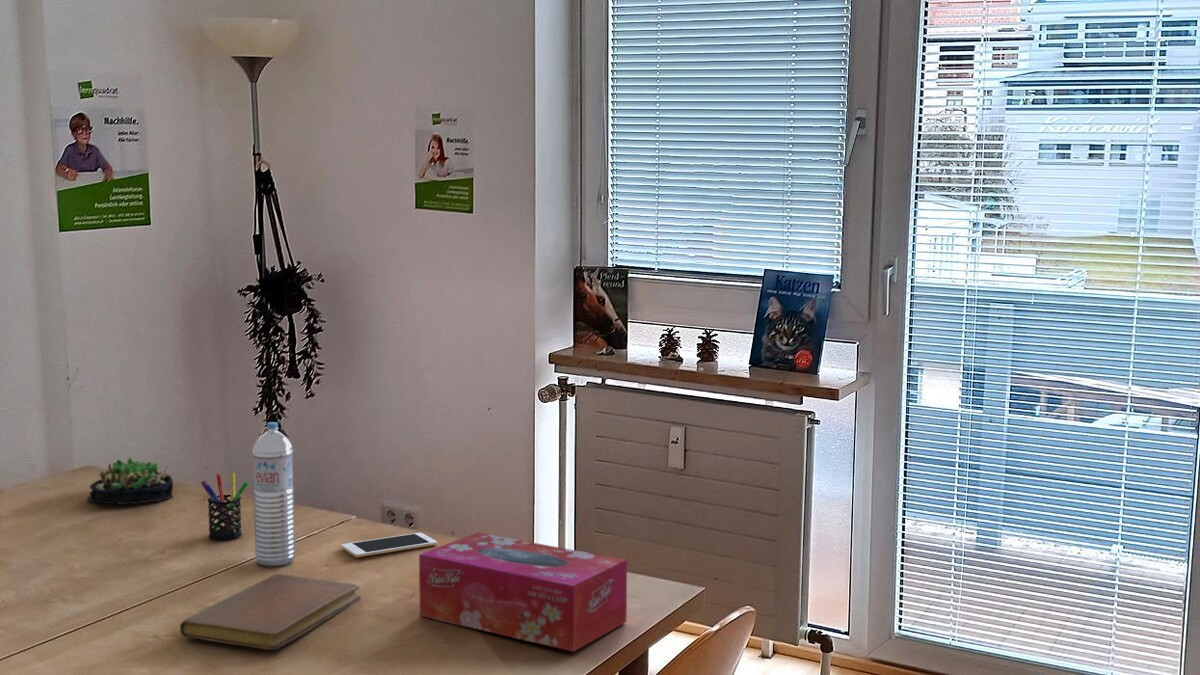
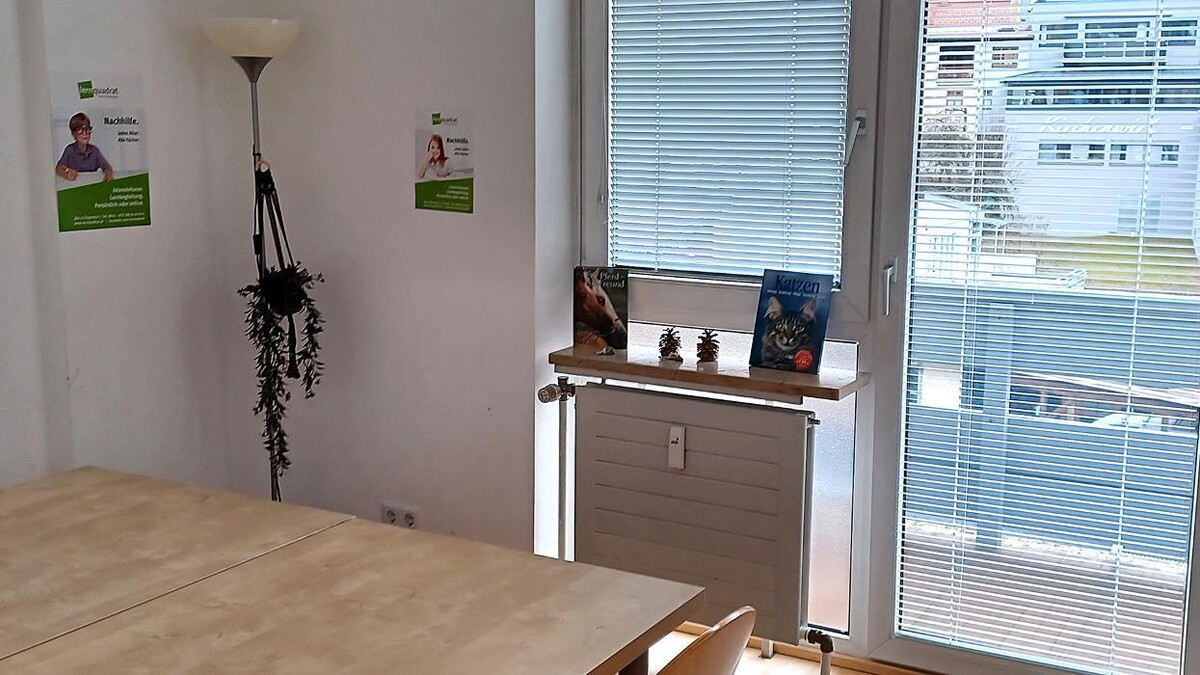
- pen holder (227, 503)
- notebook (274, 609)
- tissue box (522, 587)
- cell phone (389, 544)
- succulent plant (132, 479)
- water bottle (273, 492)
